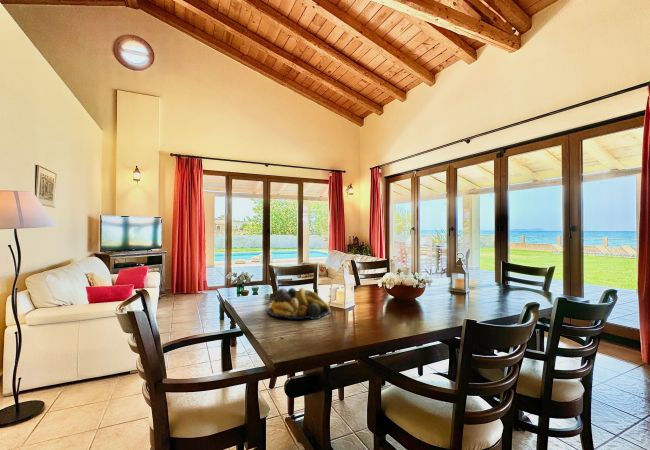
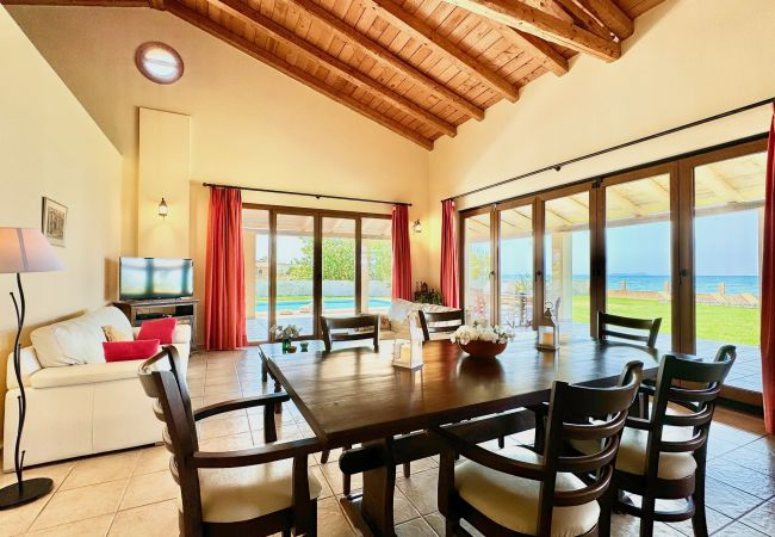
- fruit bowl (298, 300)
